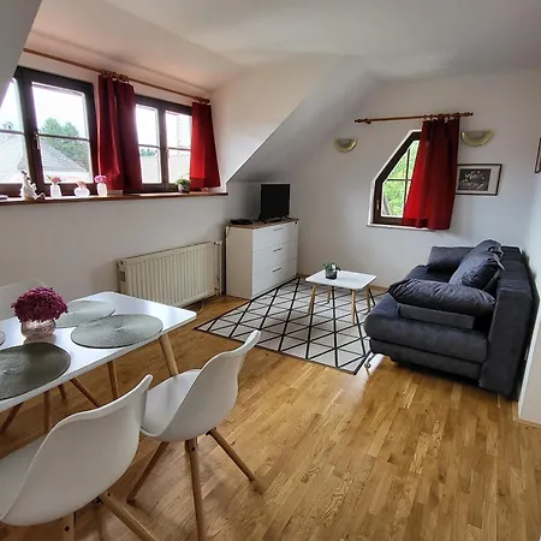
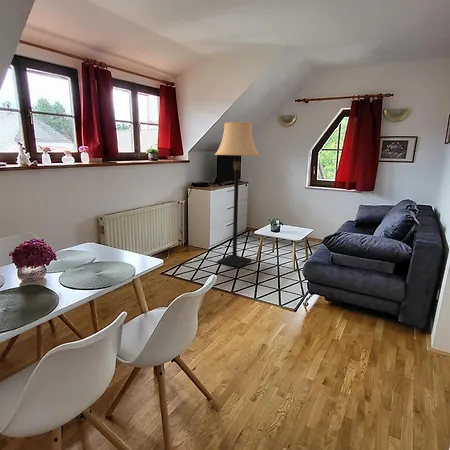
+ lamp (236, 195)
